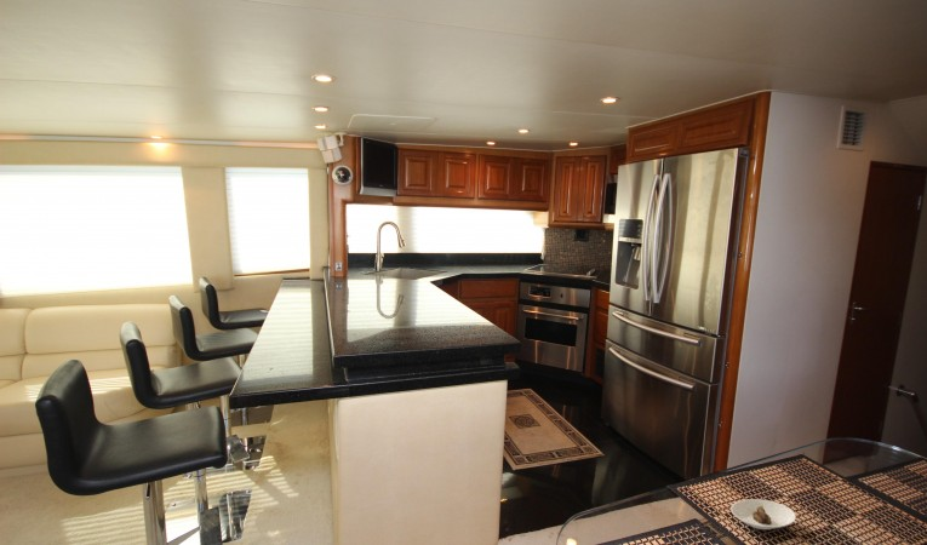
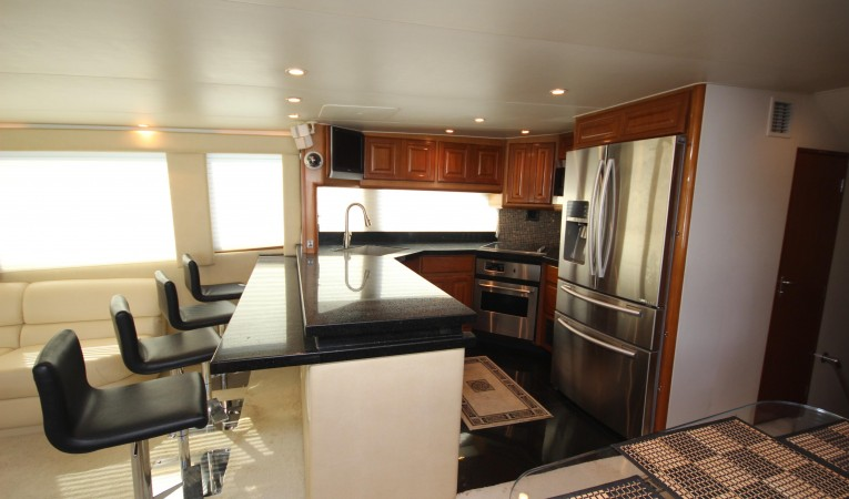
- saucer (762, 516)
